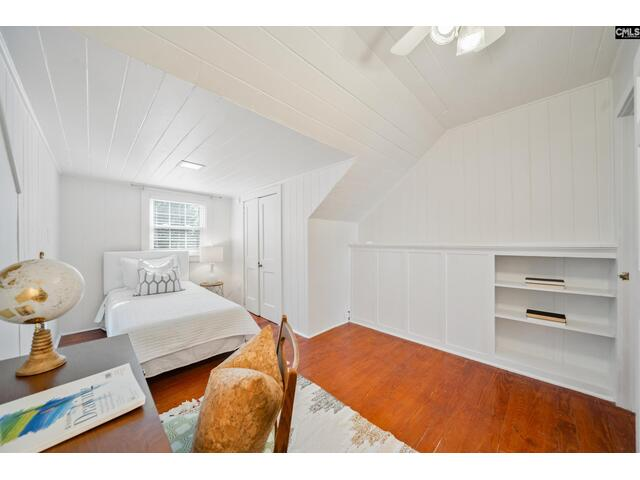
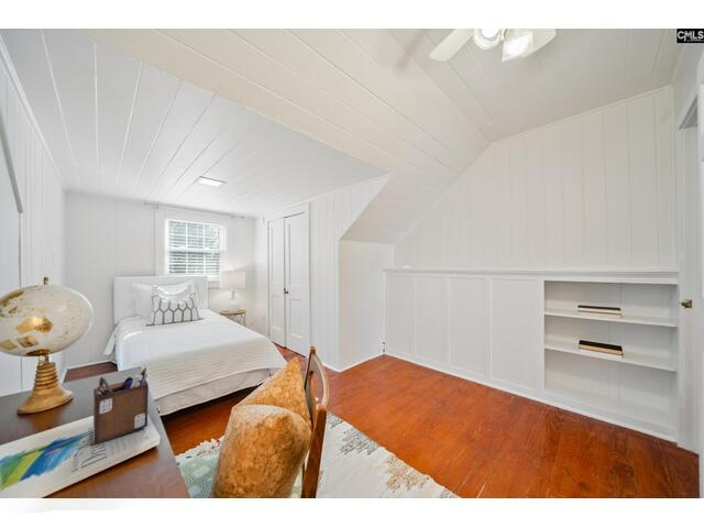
+ desk organizer (121, 399)
